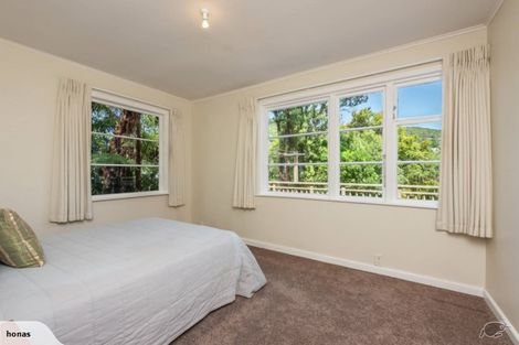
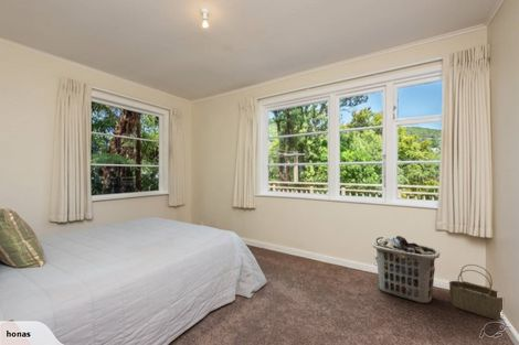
+ clothes hamper (404, 265)
+ wicker basket (475, 288)
